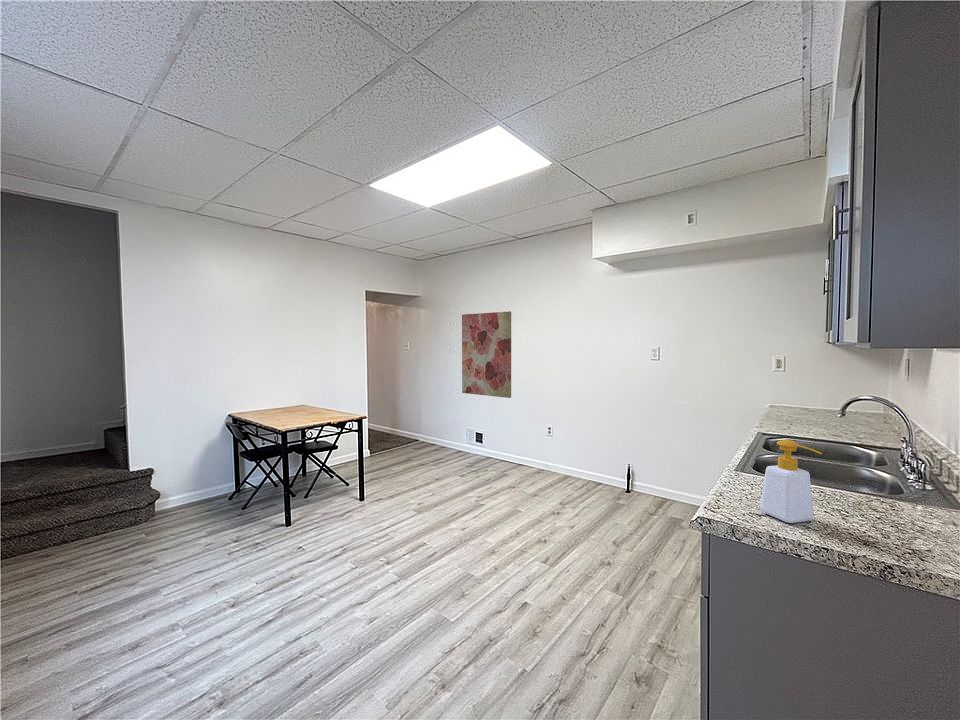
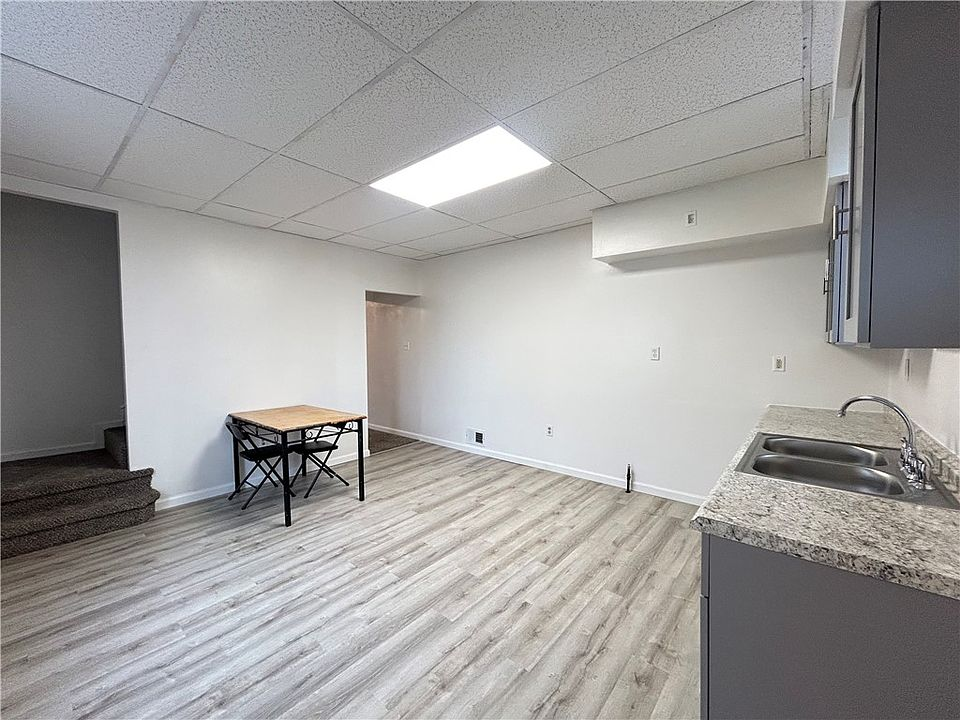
- soap bottle (794, 480)
- wall art (485, 354)
